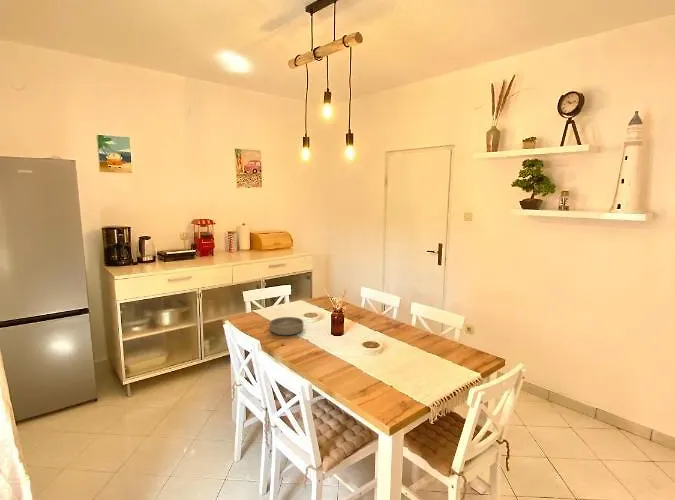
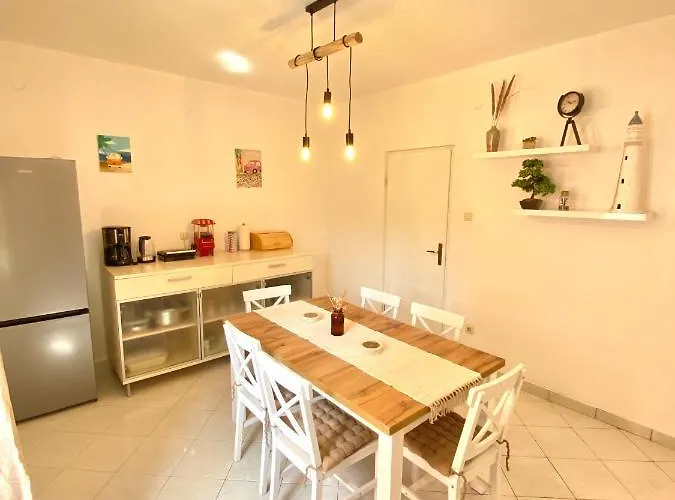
- bowl (286, 325)
